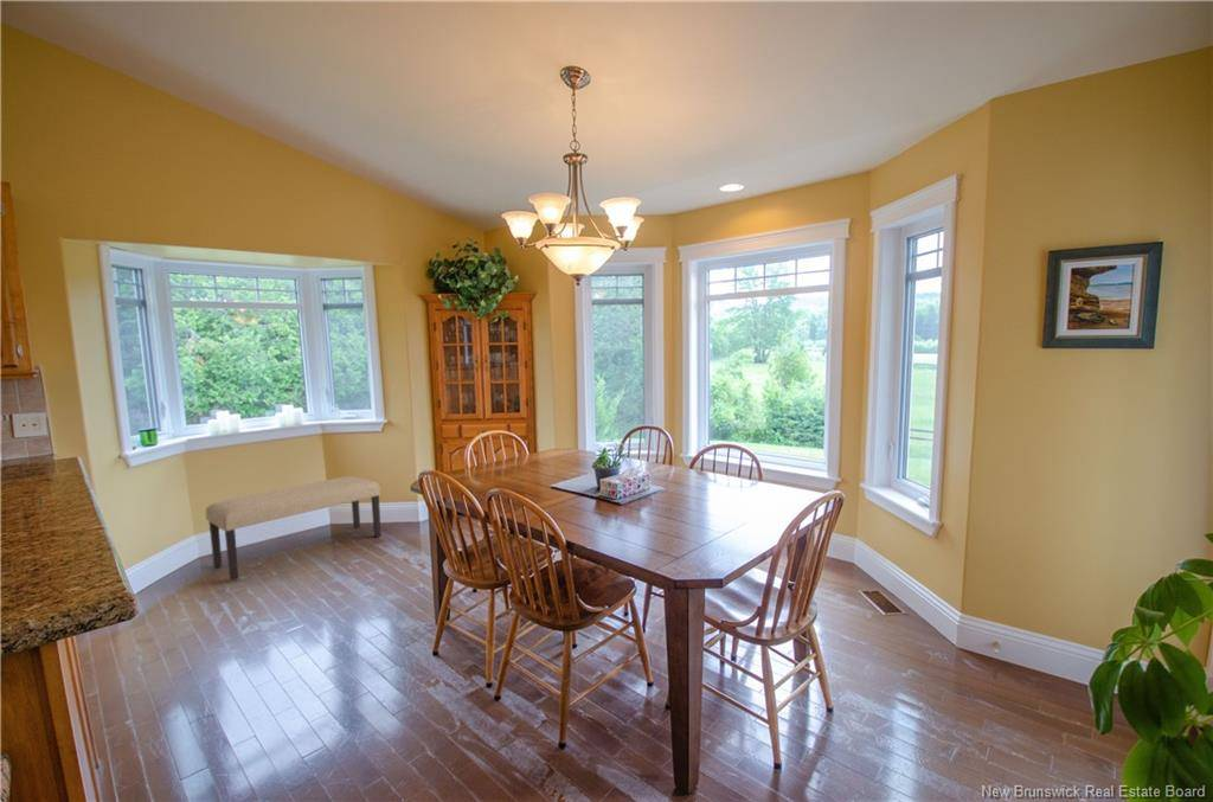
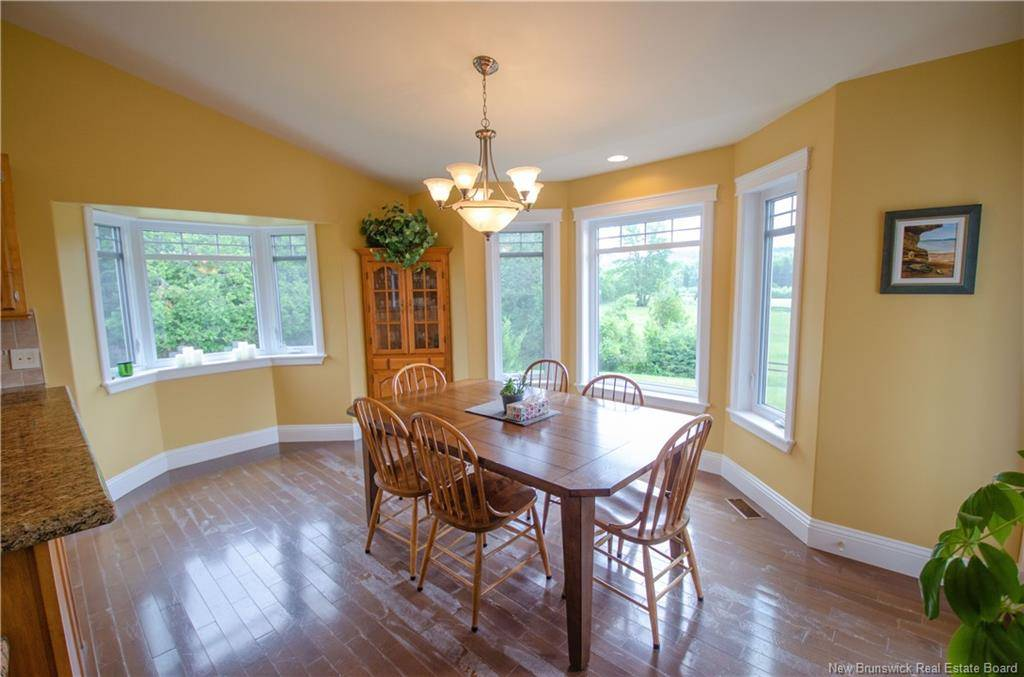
- bench (300, 513)
